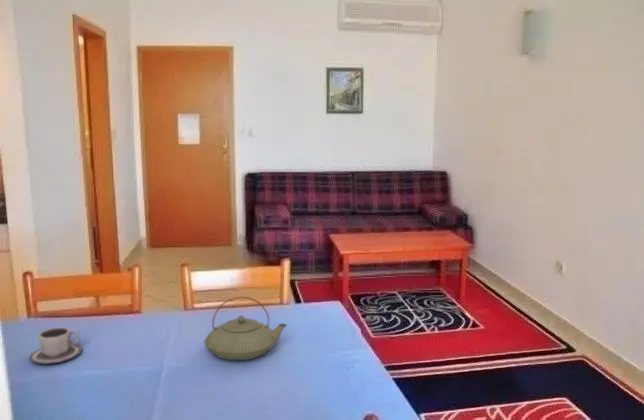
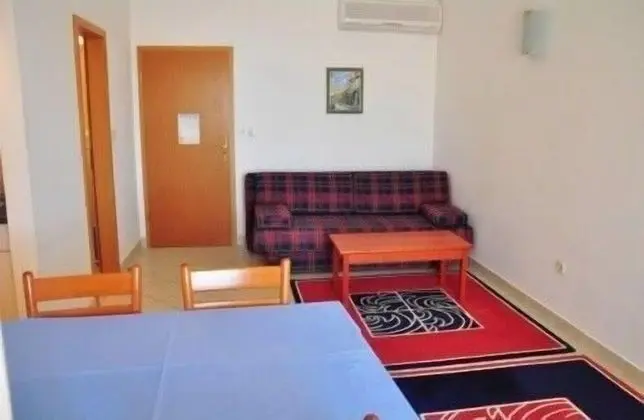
- teapot (245, 324)
- cup (55, 344)
